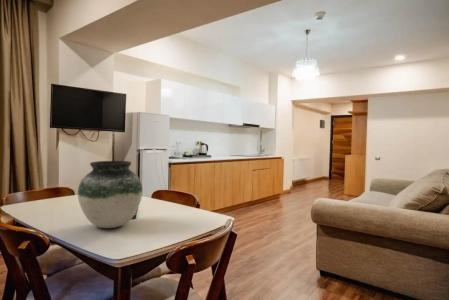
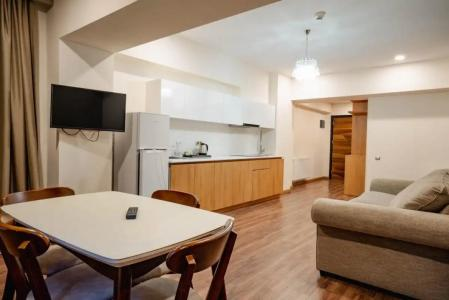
- vase (111, 193)
